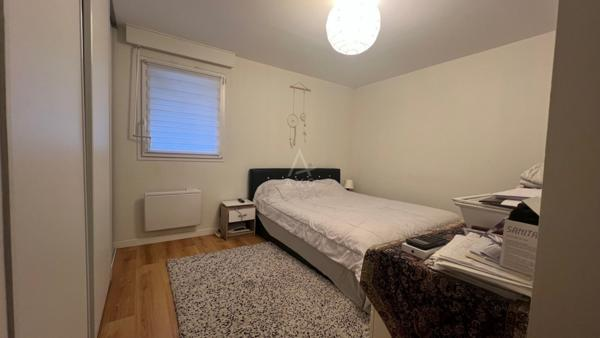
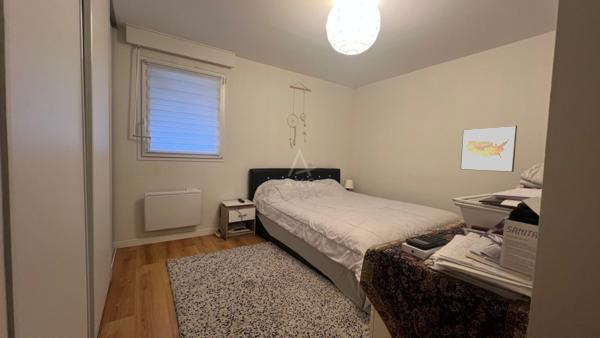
+ wall art (486, 149)
